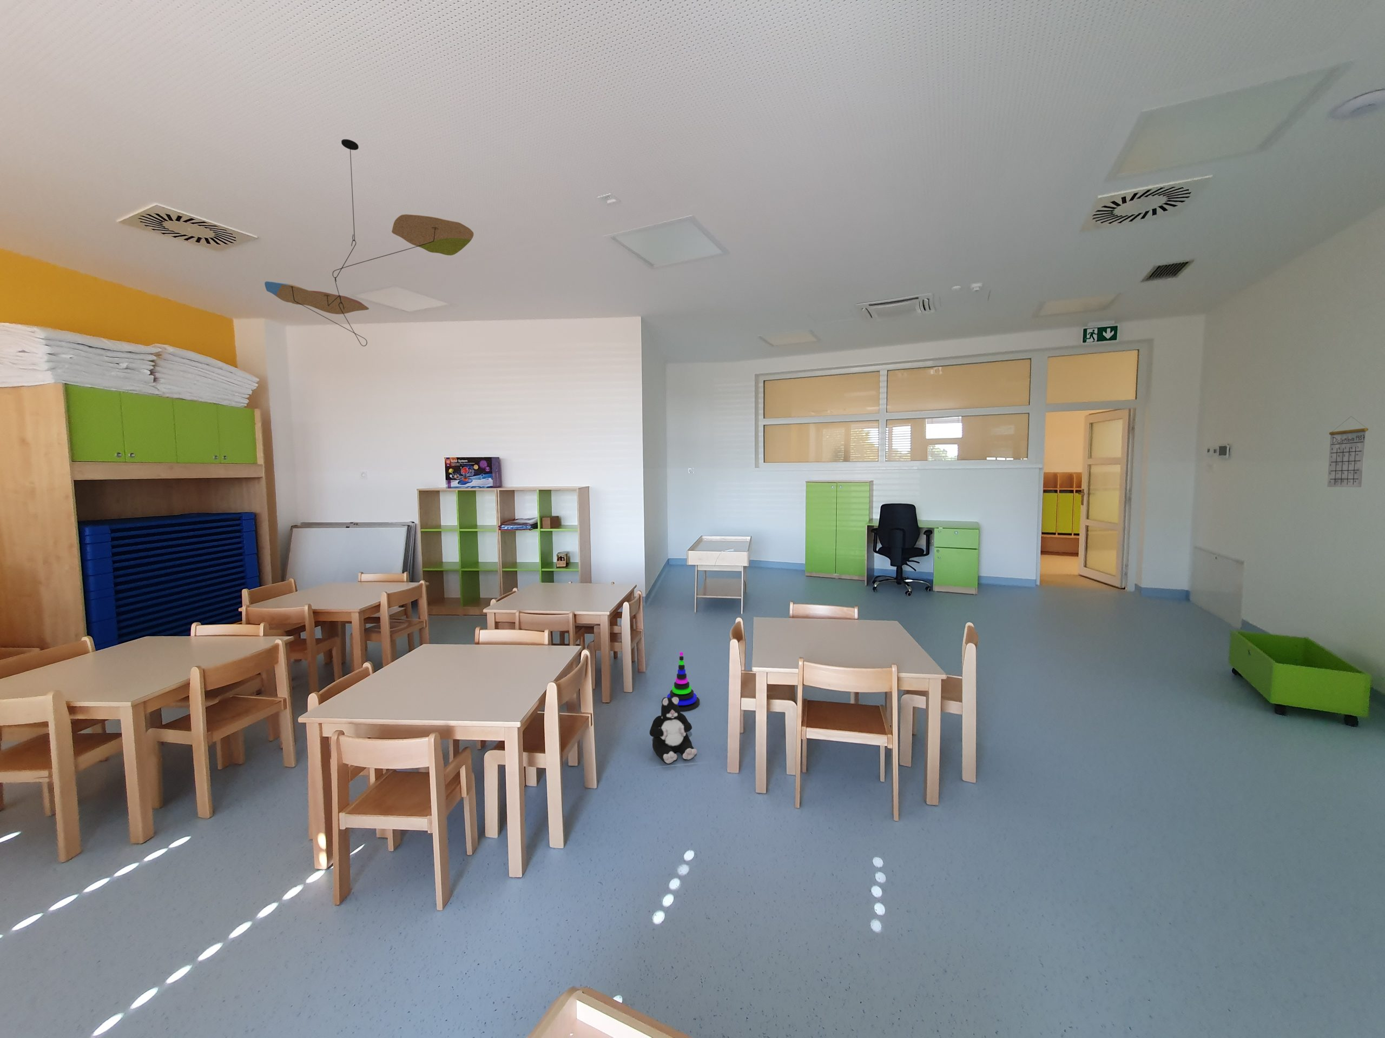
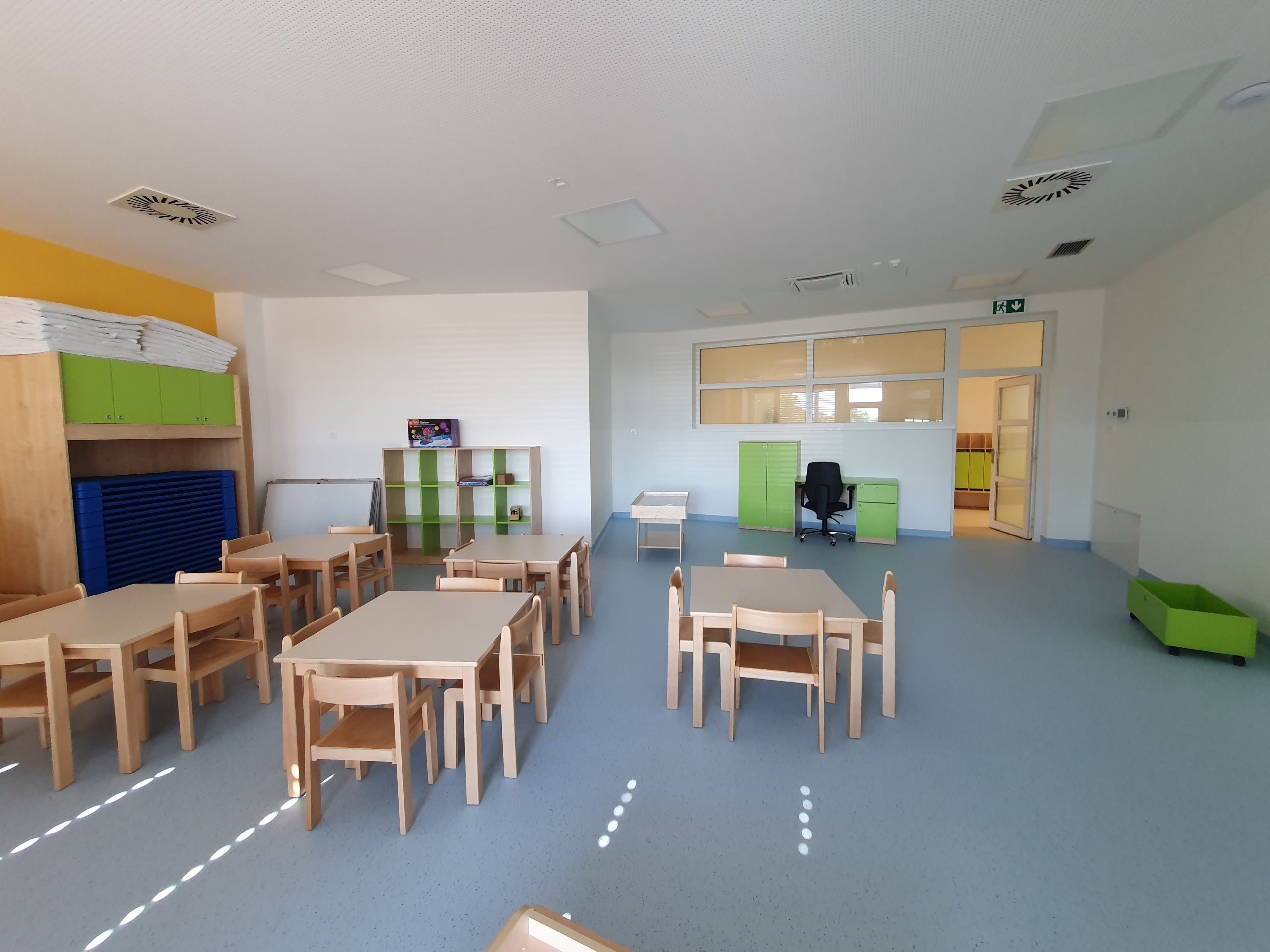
- calendar (1347, 451)
- ceiling mobile (375, 258)
- plush toy (672, 726)
- stacking toy (682, 678)
